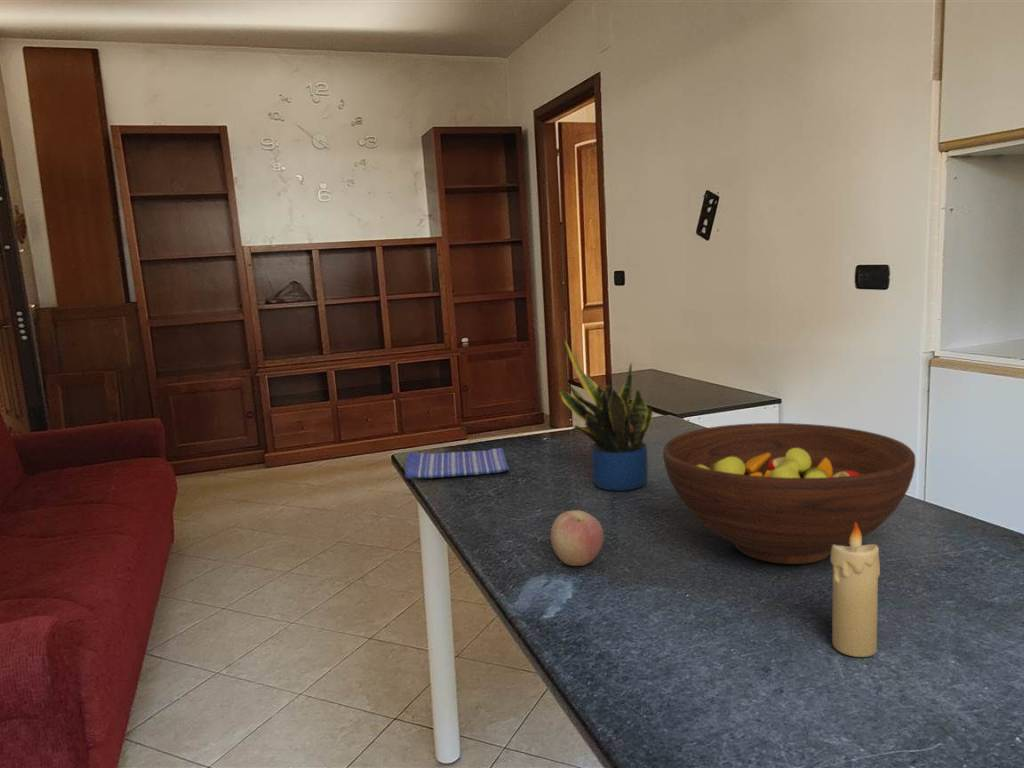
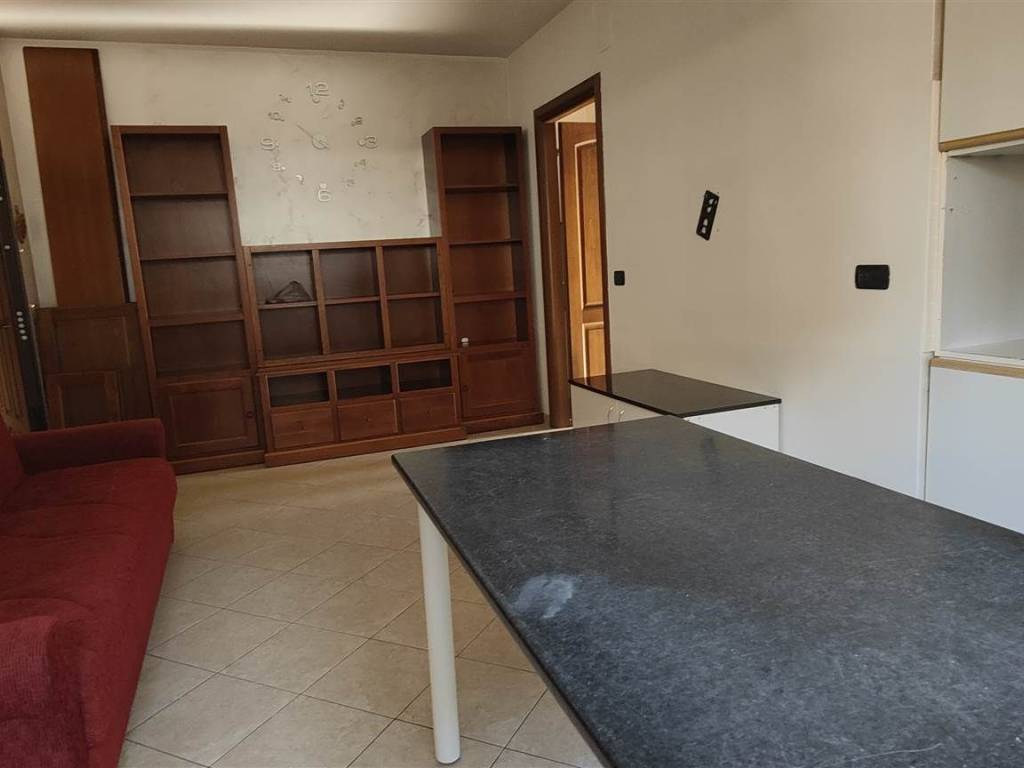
- potted plant (599, 412)
- apple (577, 538)
- fruit bowl (782, 498)
- candle (854, 585)
- dish towel (456, 461)
